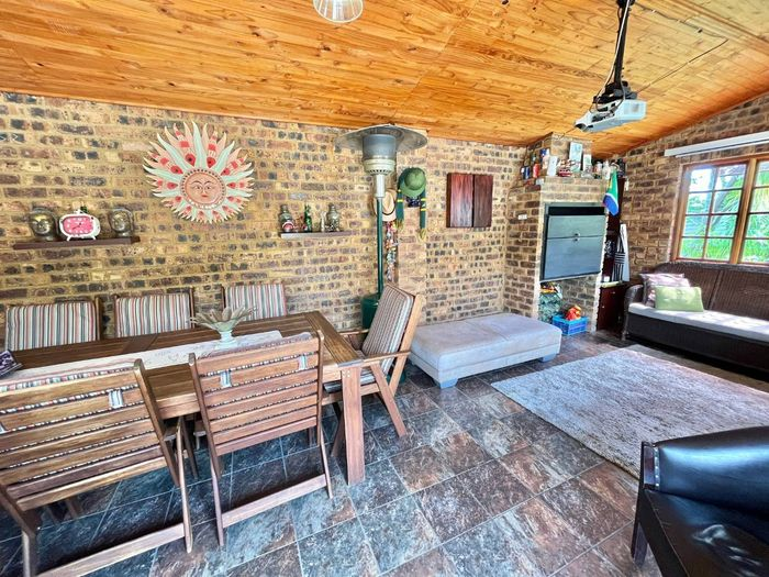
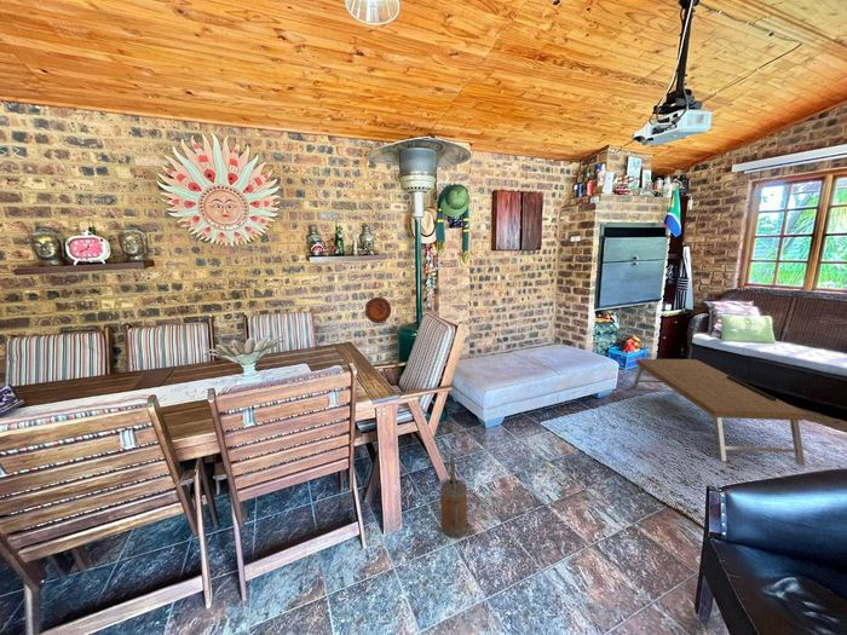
+ coffee table (701, 397)
+ decorative plate (378, 310)
+ watering can (454, 498)
